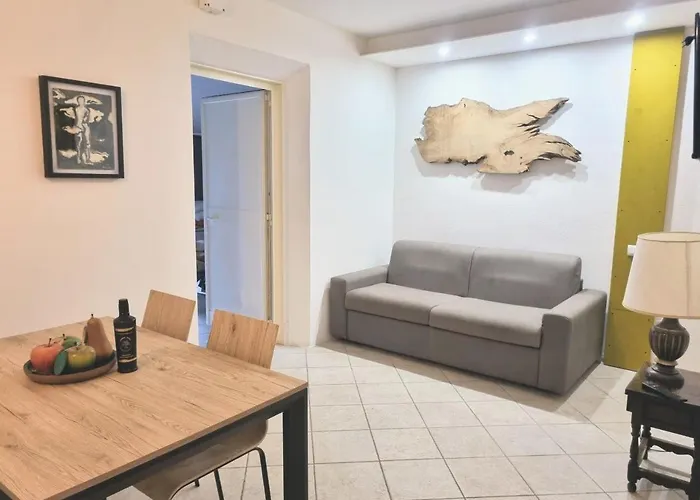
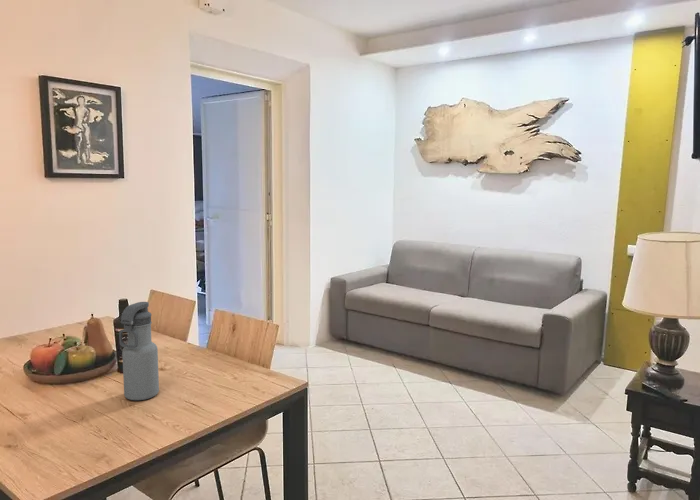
+ water bottle (139, 350)
